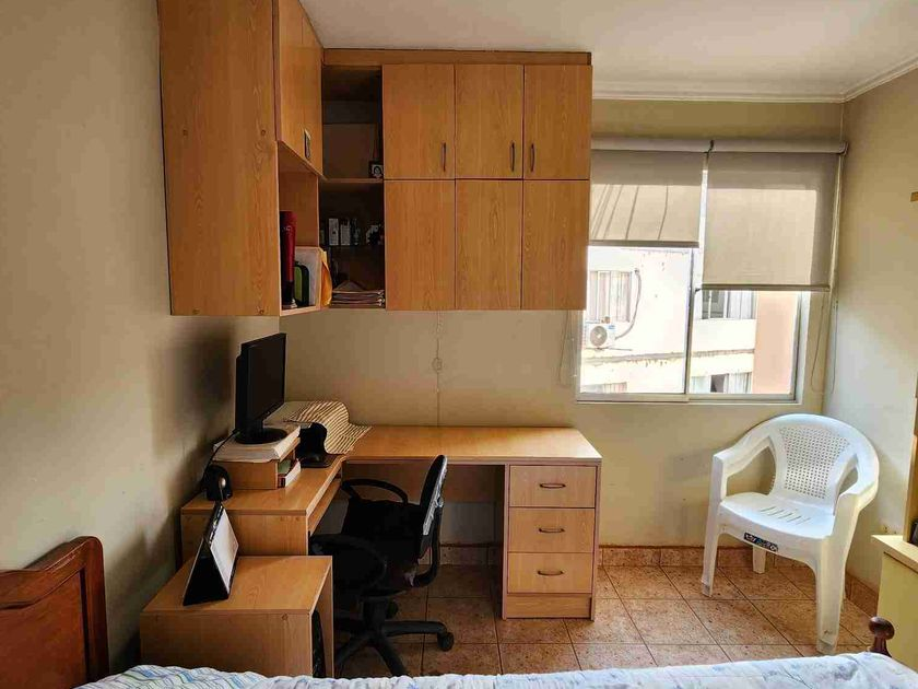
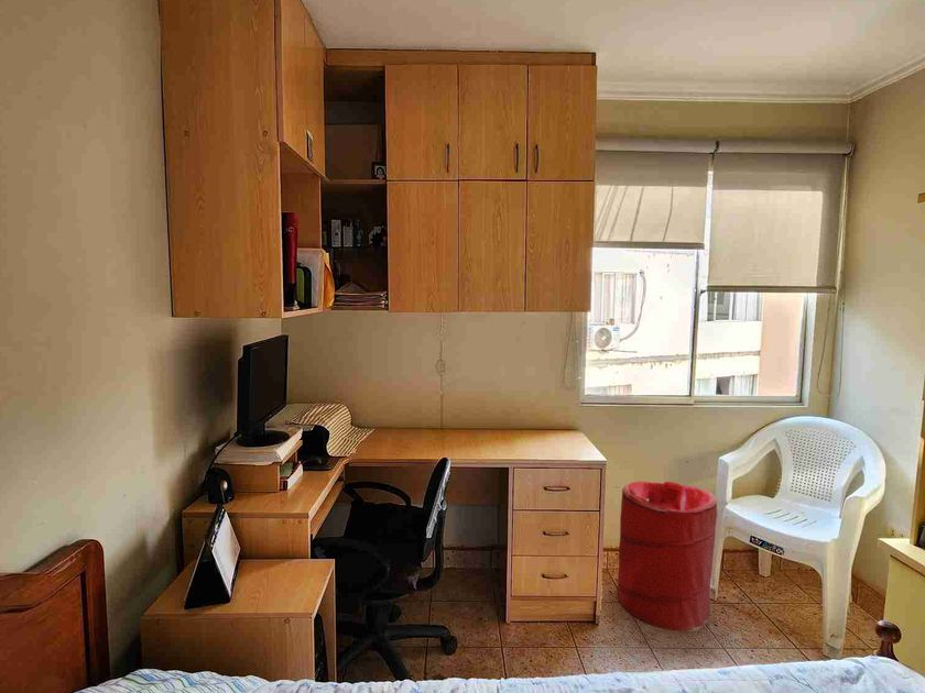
+ laundry hamper (665, 546)
